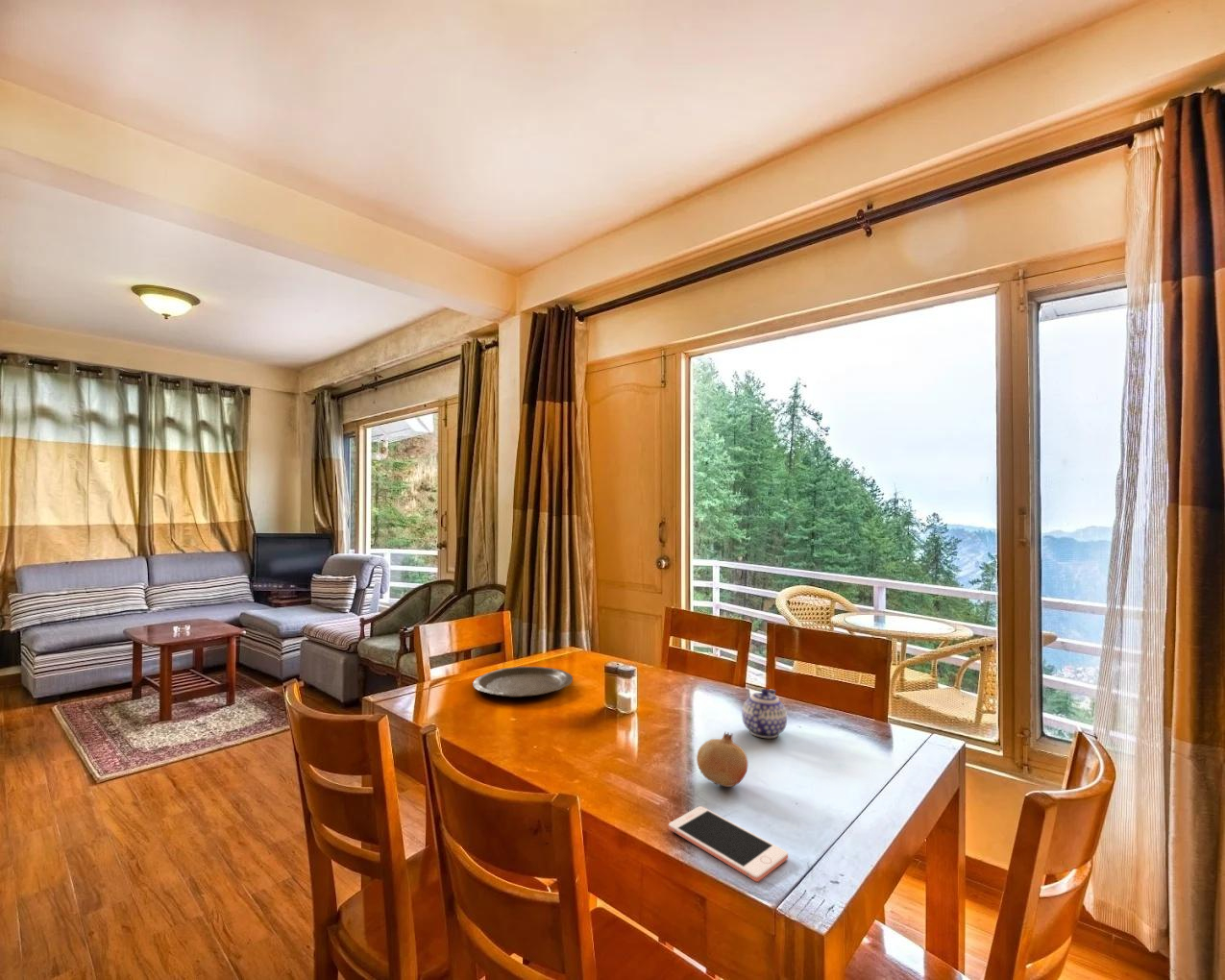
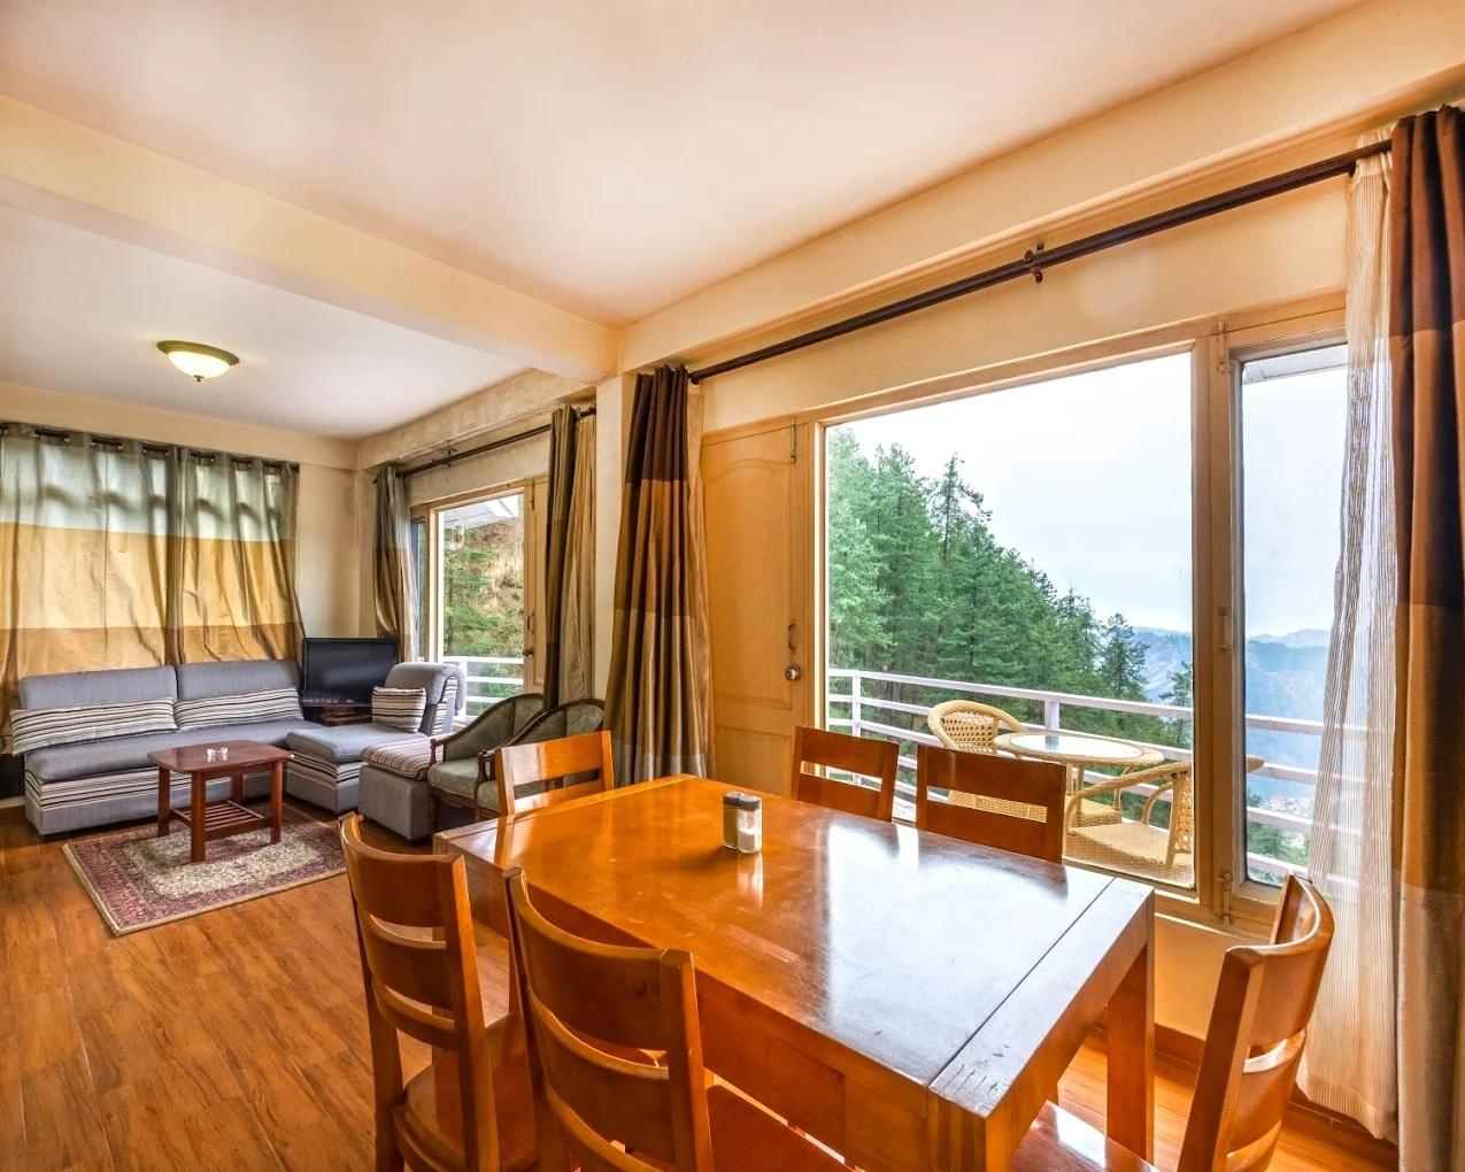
- cell phone (725, 840)
- plate (523, 681)
- teapot (764, 710)
- fruit (722, 758)
